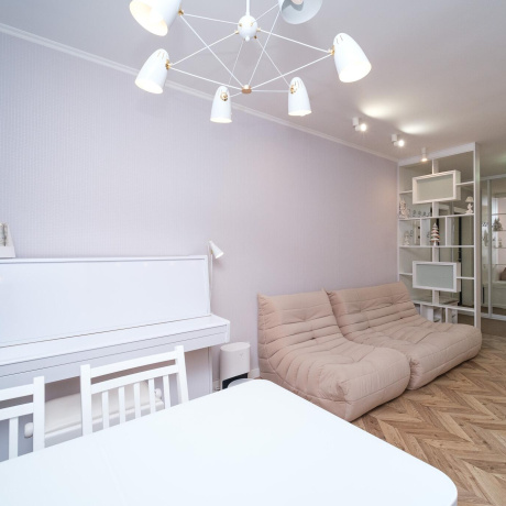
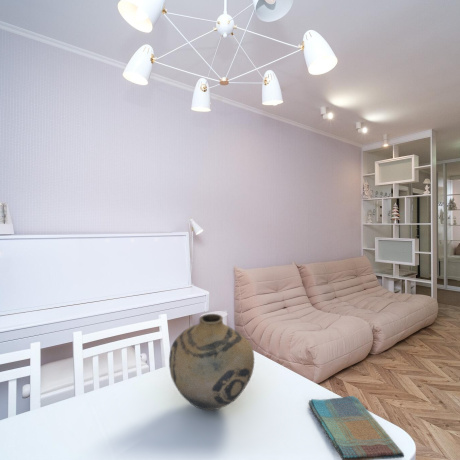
+ dish towel (350, 424)
+ vase (212, 361)
